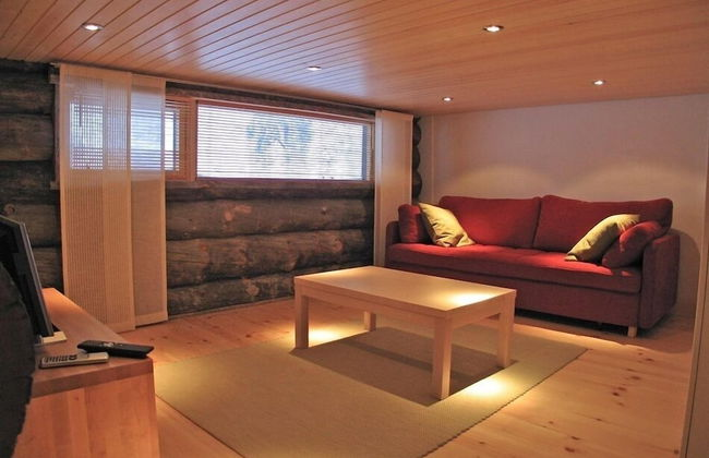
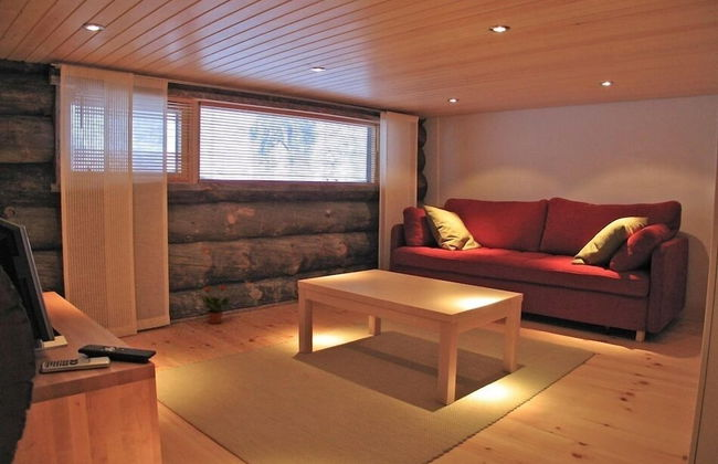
+ potted plant (214, 303)
